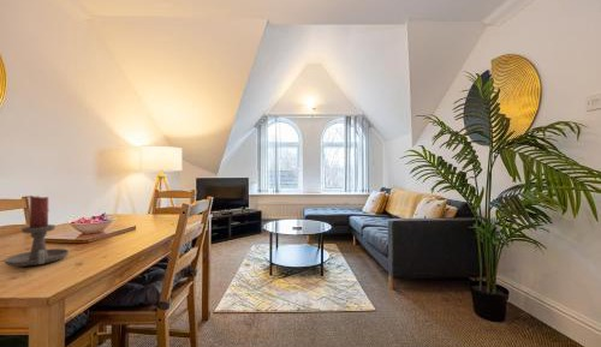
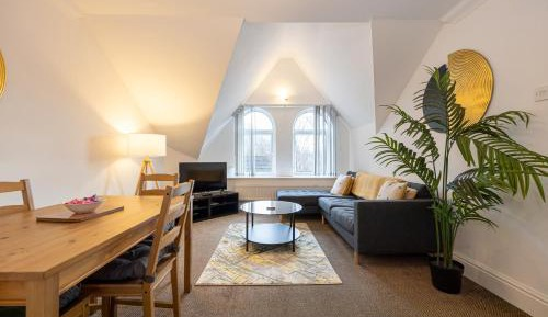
- candle holder (38, 228)
